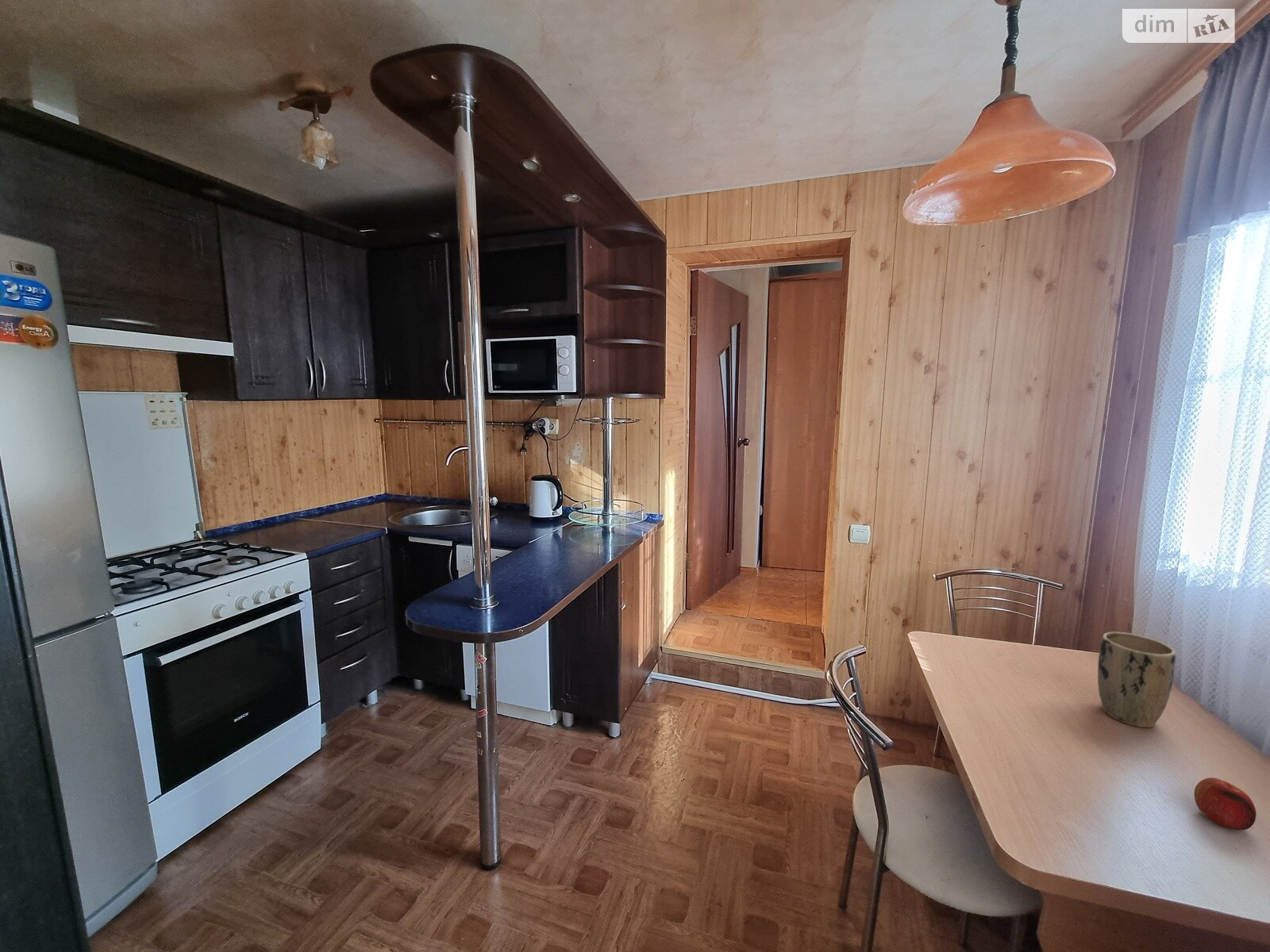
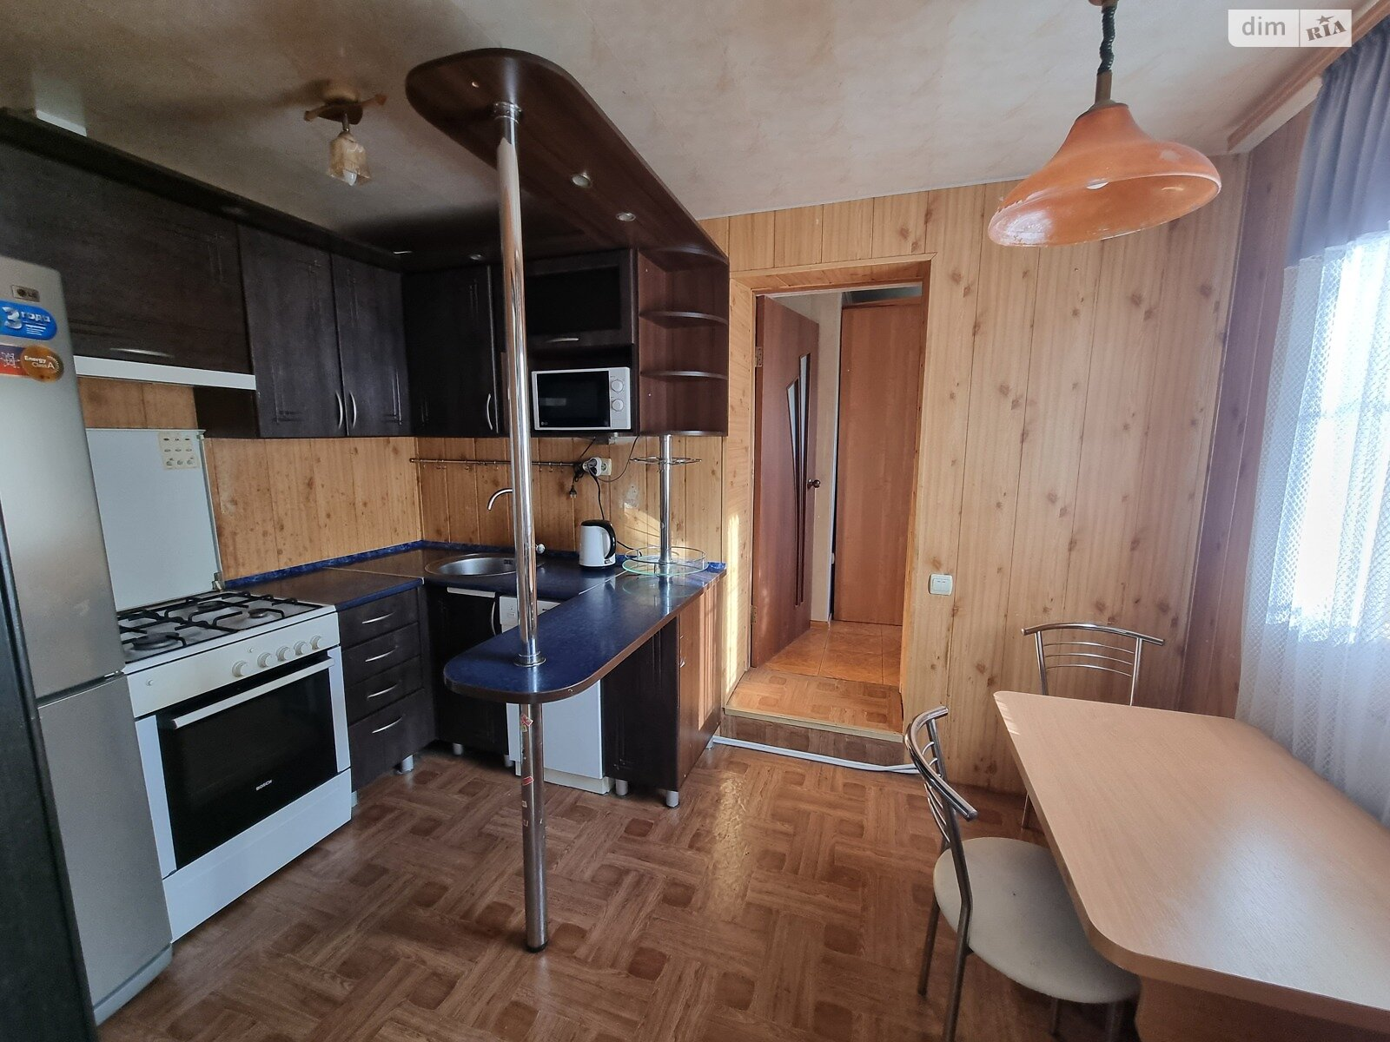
- plant pot (1132, 680)
- fruit (1224, 802)
